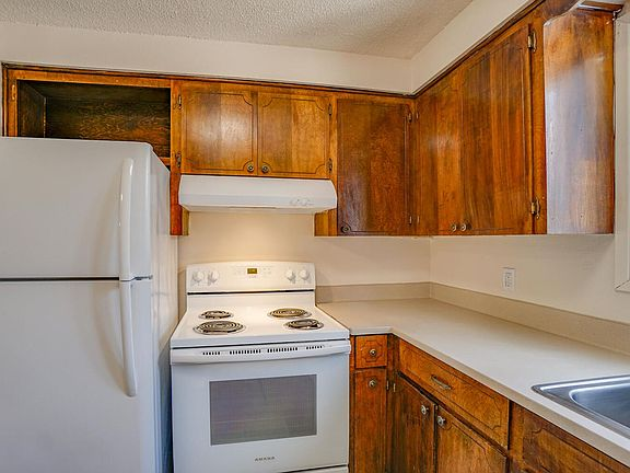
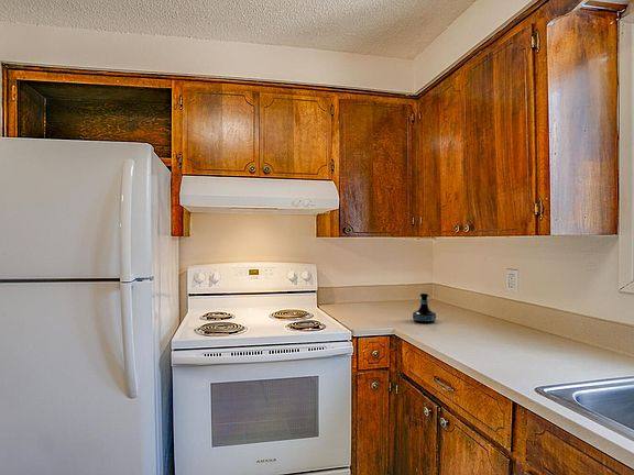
+ tequila bottle (424, 307)
